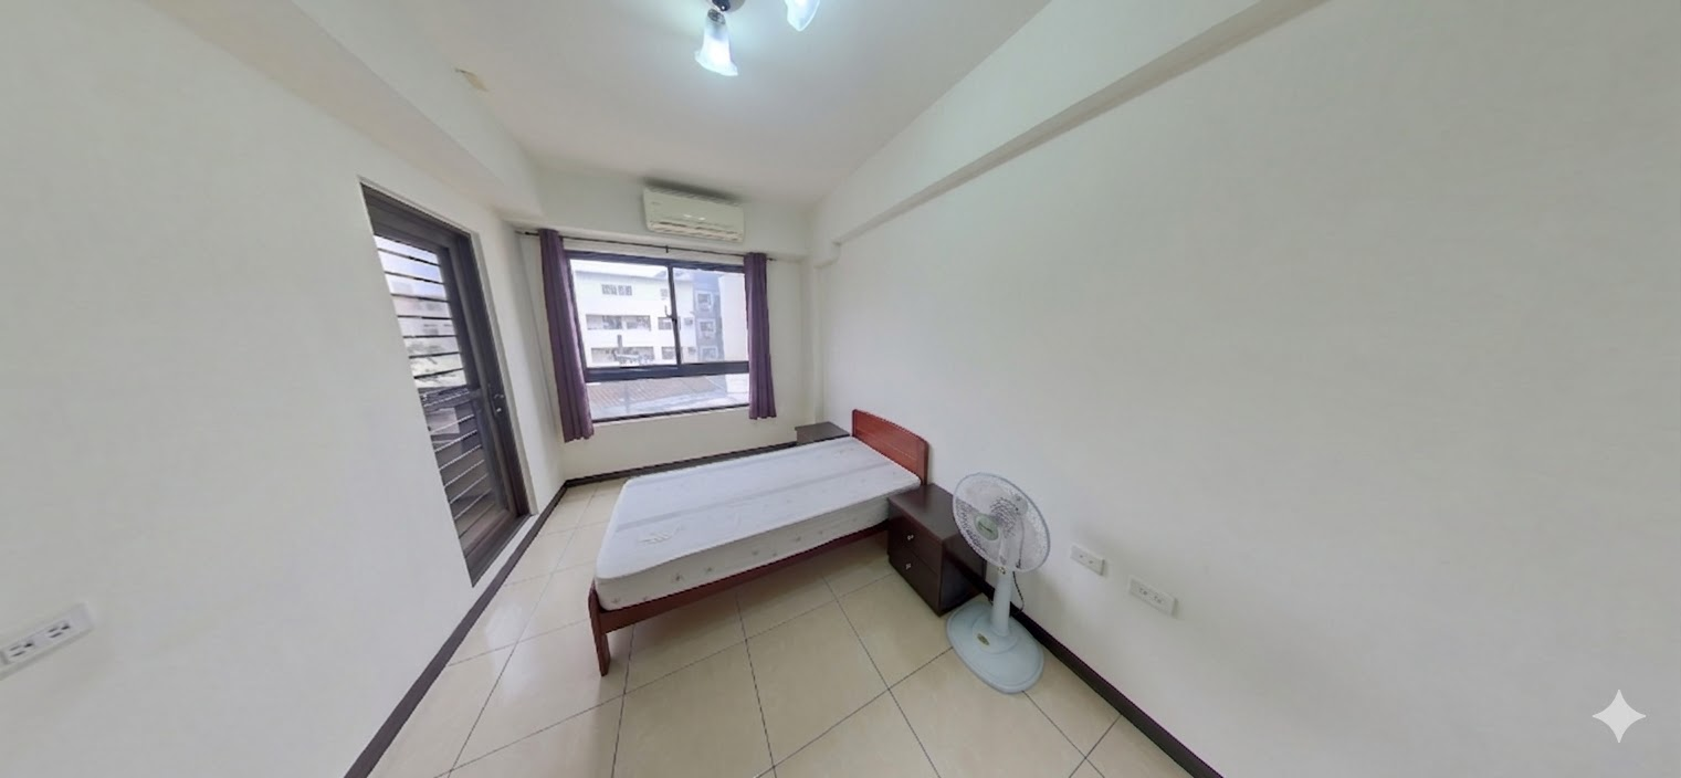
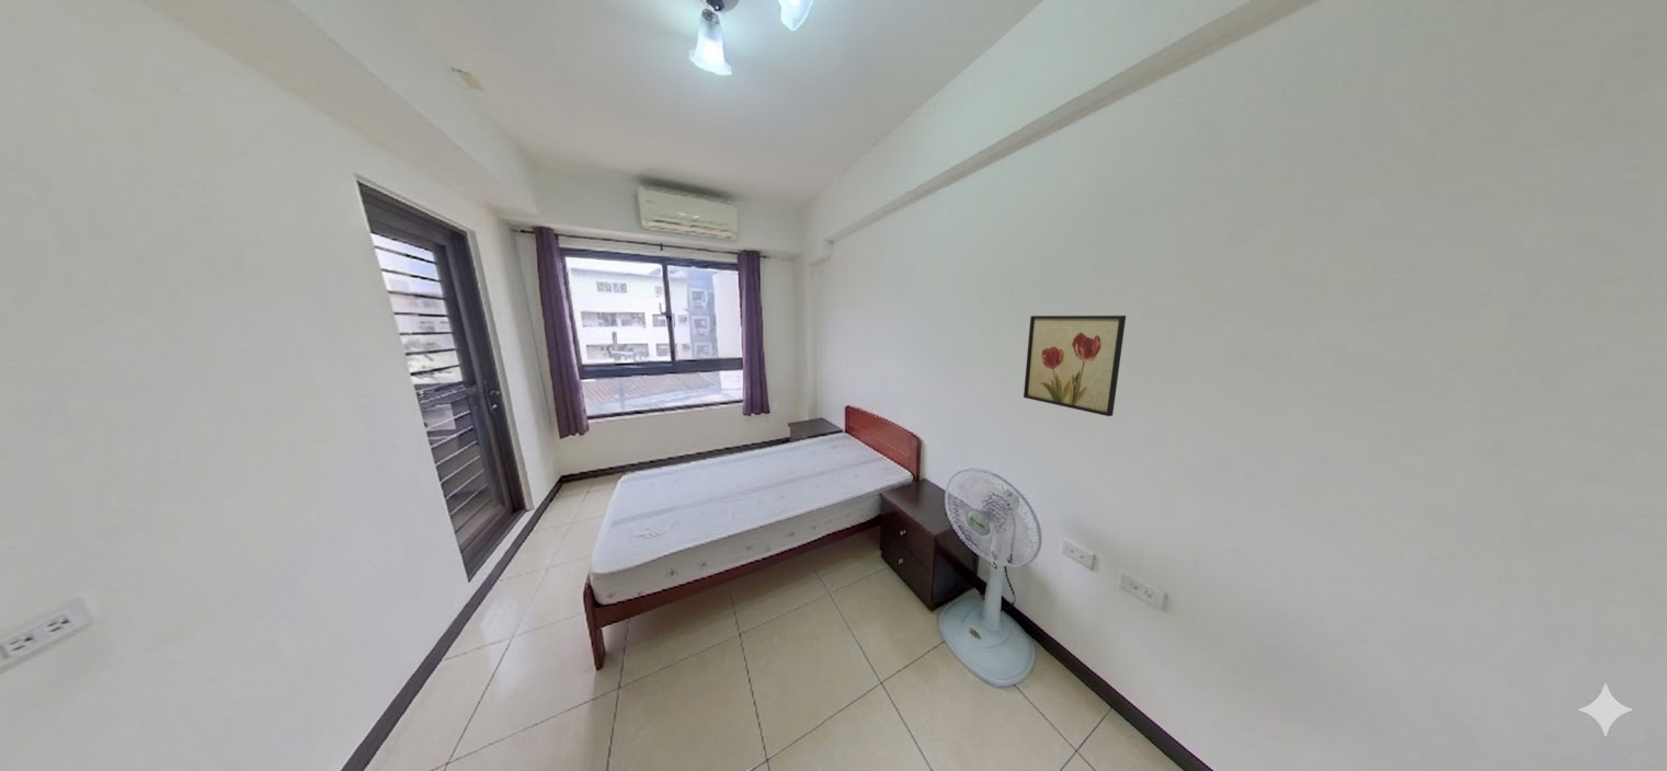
+ wall art (1069, 361)
